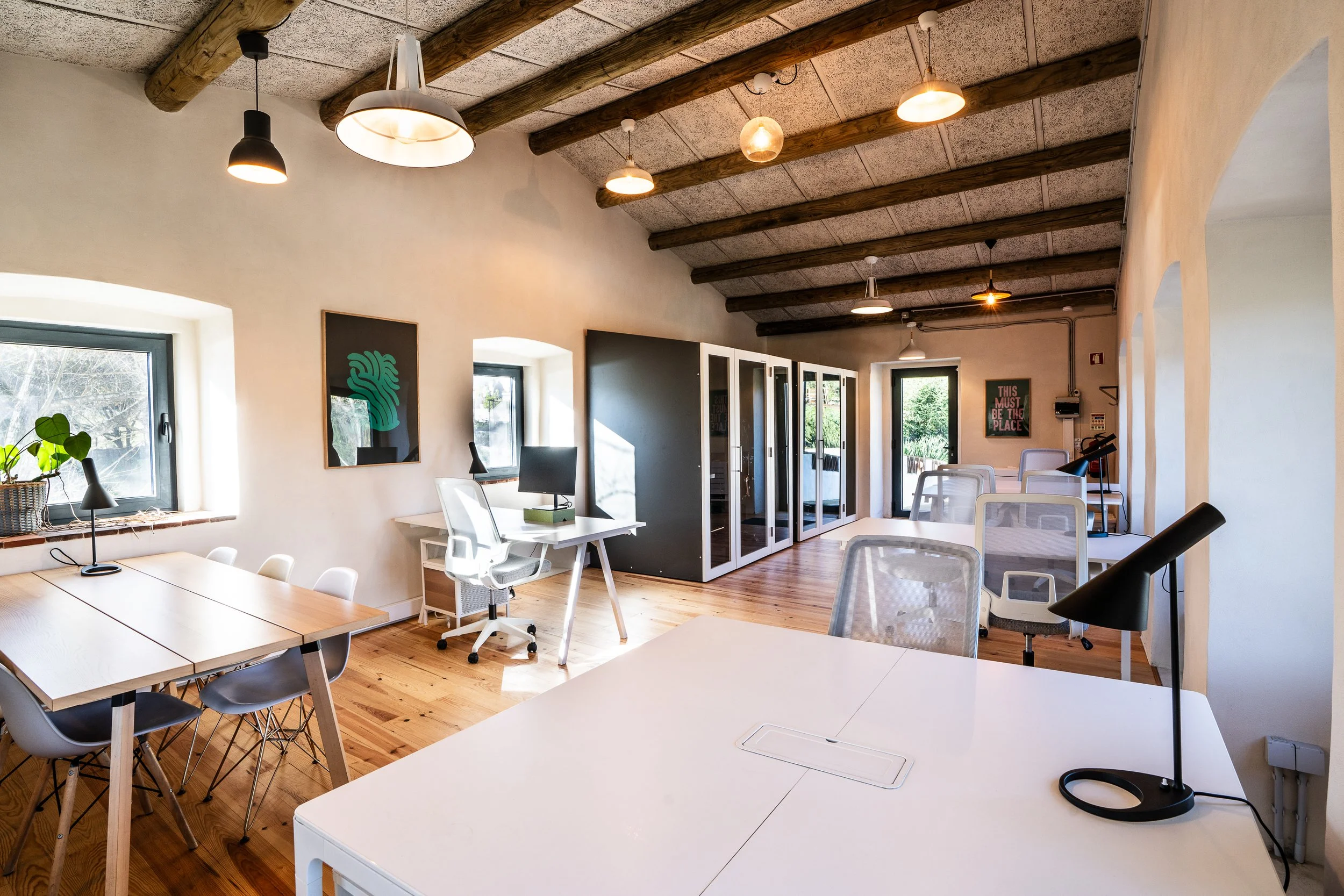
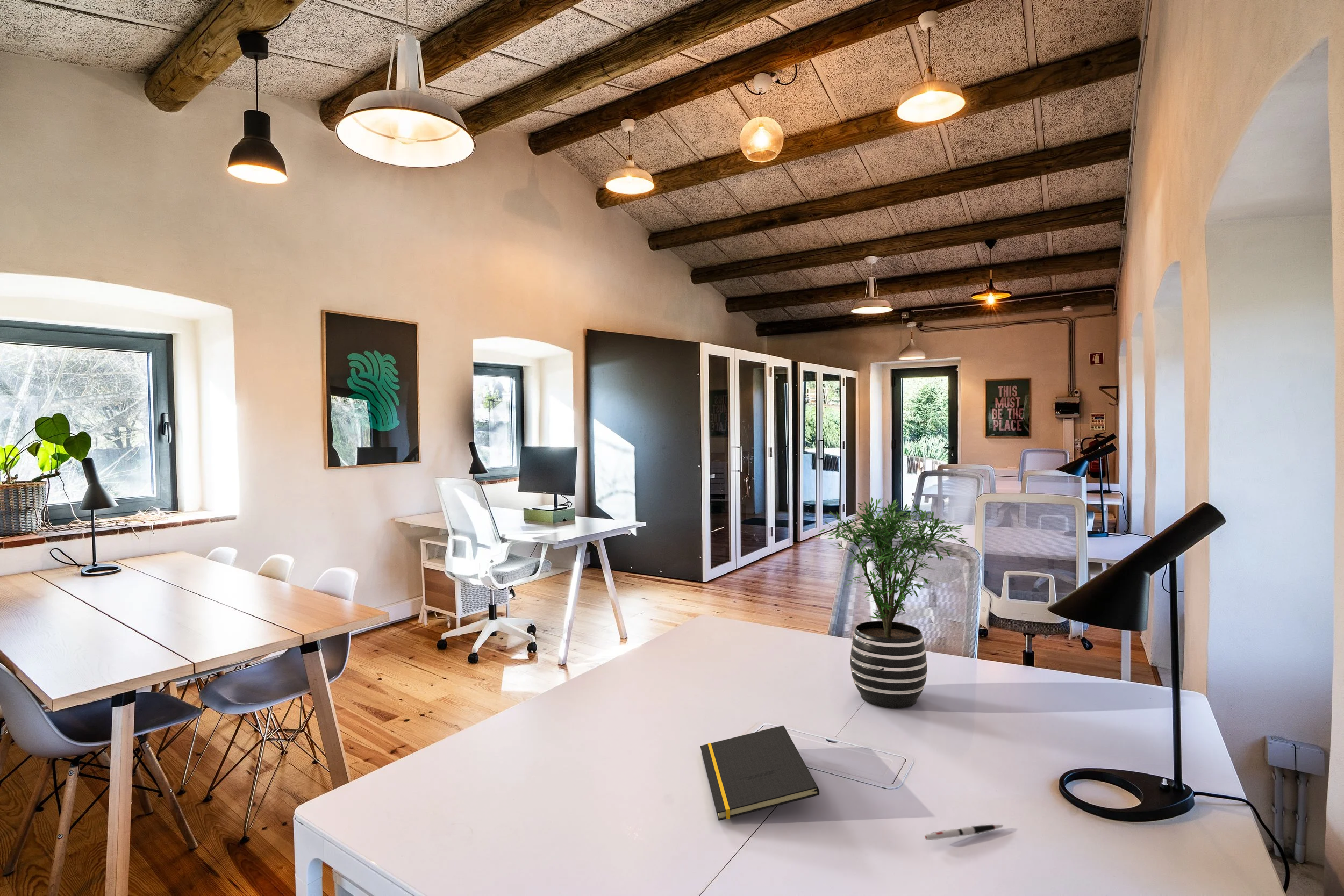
+ notepad (754, 768)
+ pen (964, 830)
+ potted plant (891, 599)
